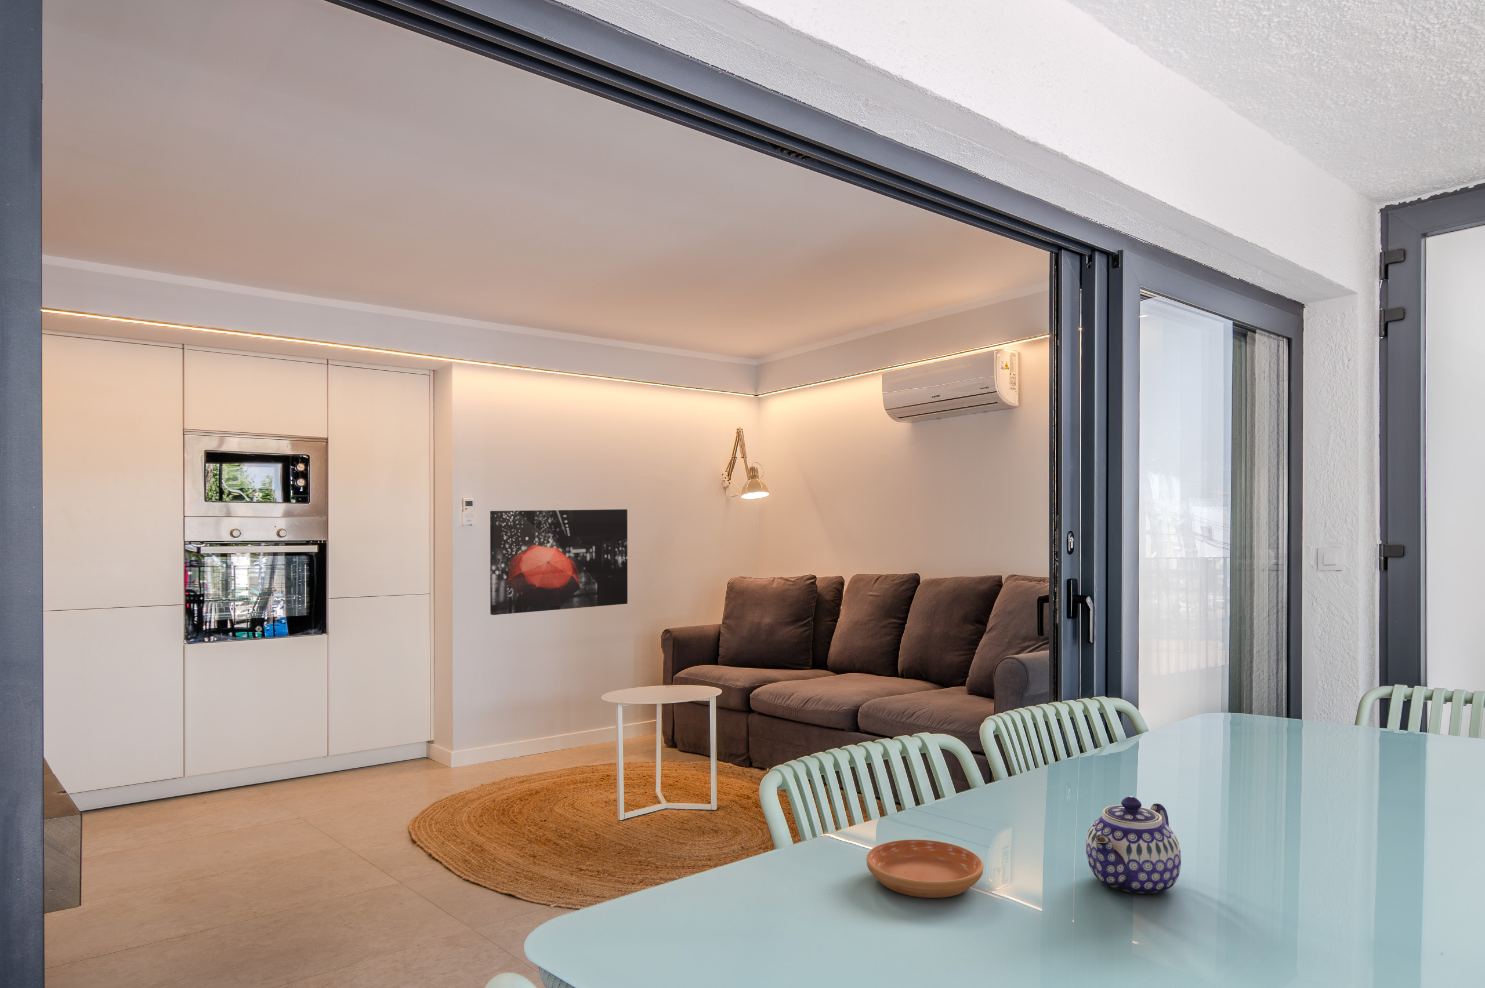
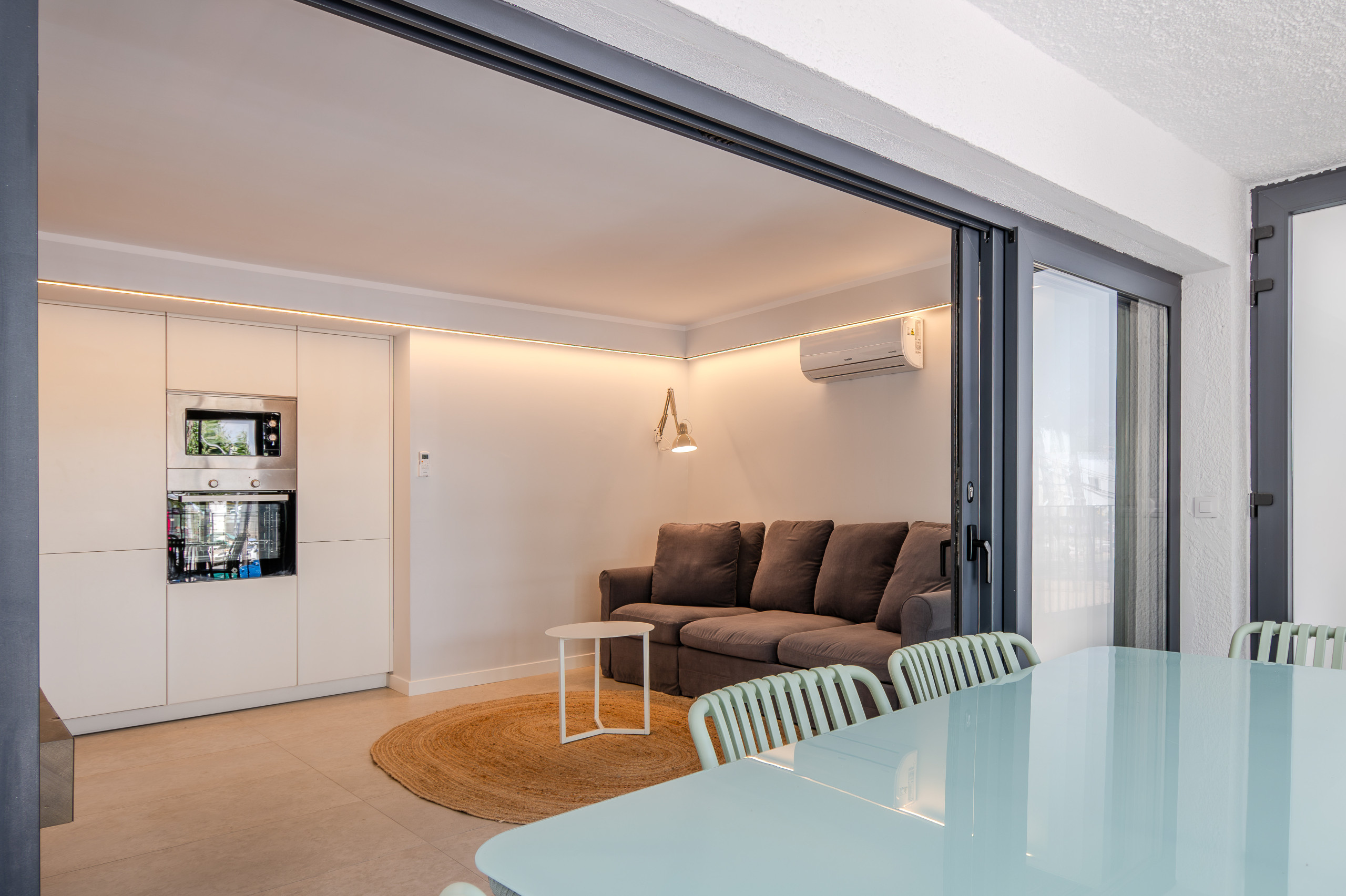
- teapot (1133, 838)
- saucer (925, 869)
- wall art (562, 559)
